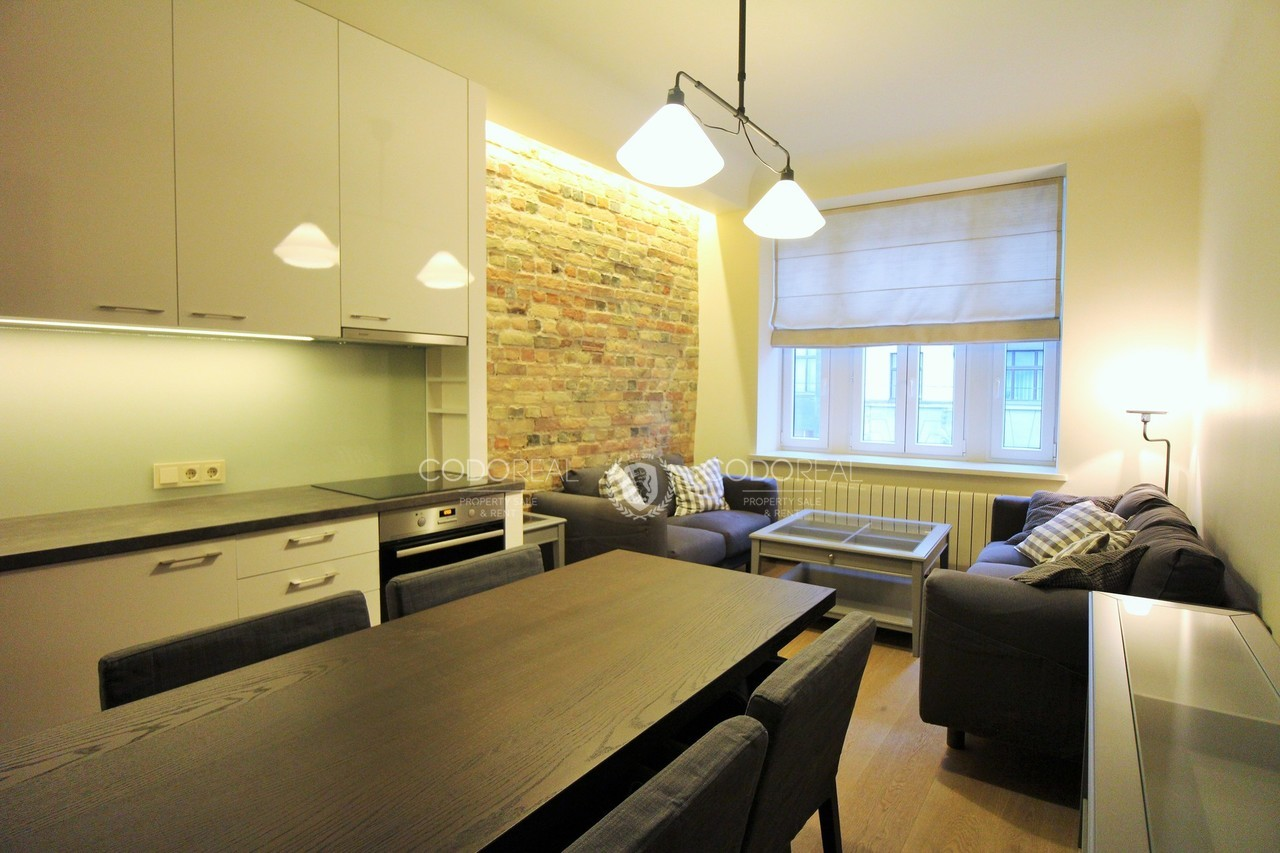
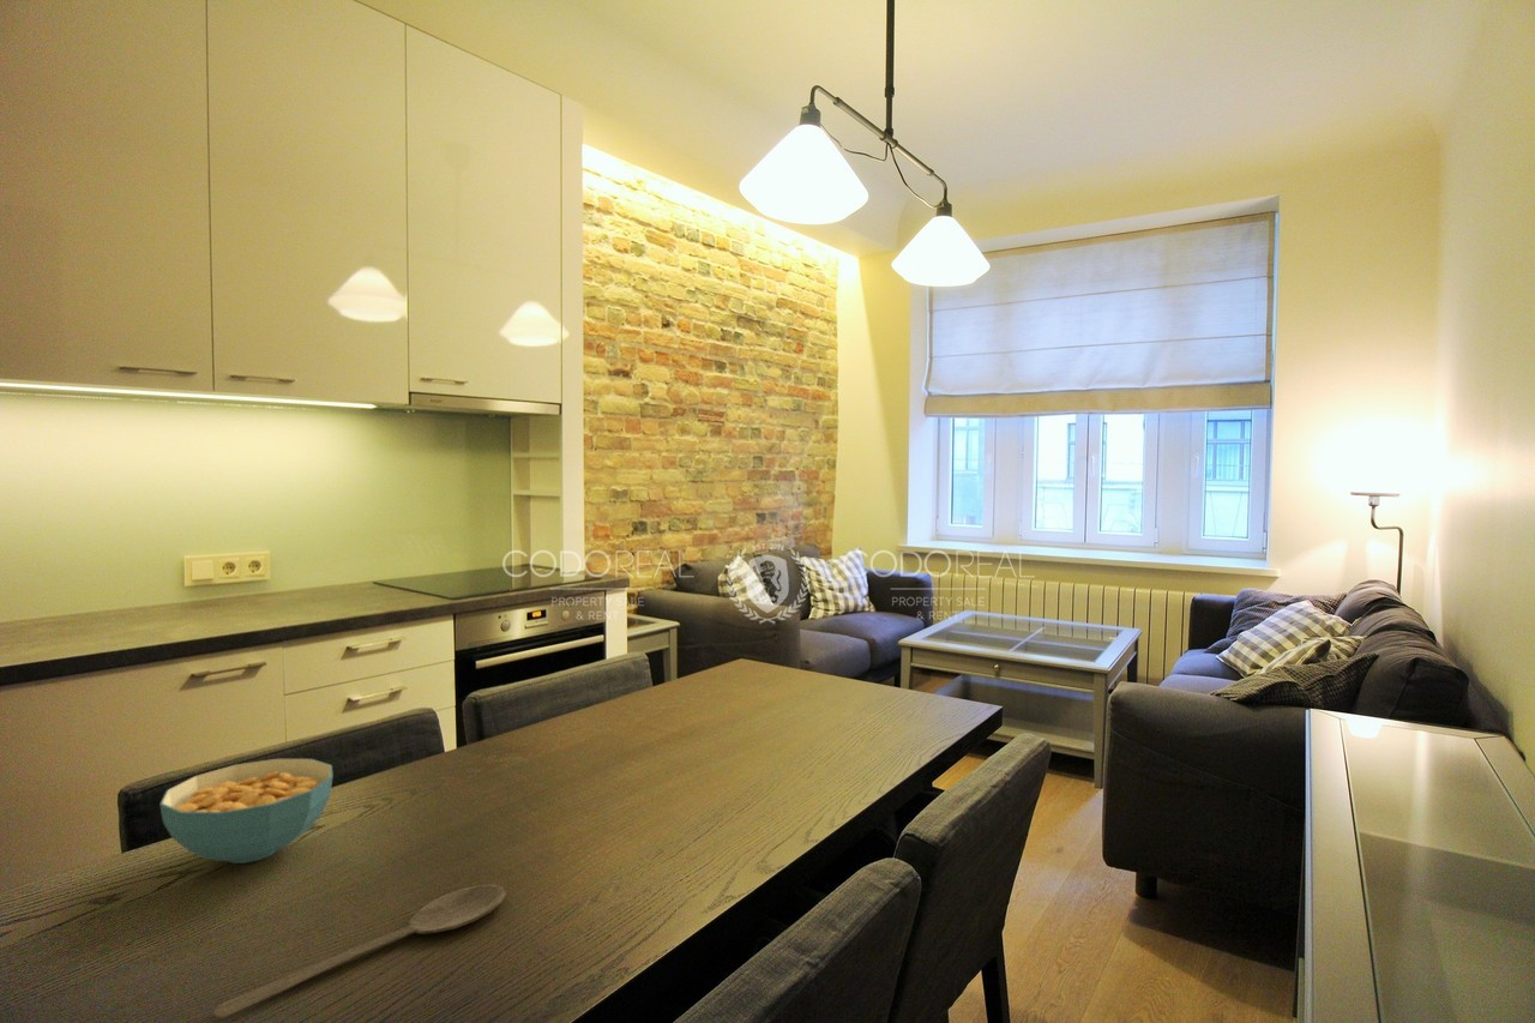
+ cereal bowl (252, 818)
+ wooden spoon (377, 943)
